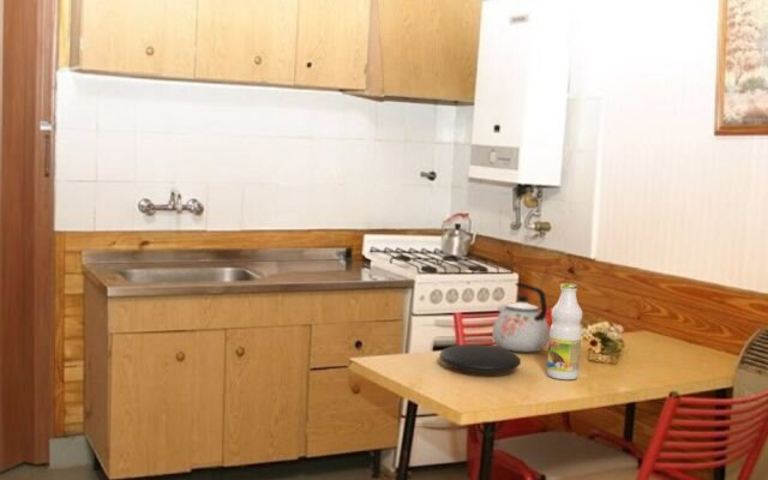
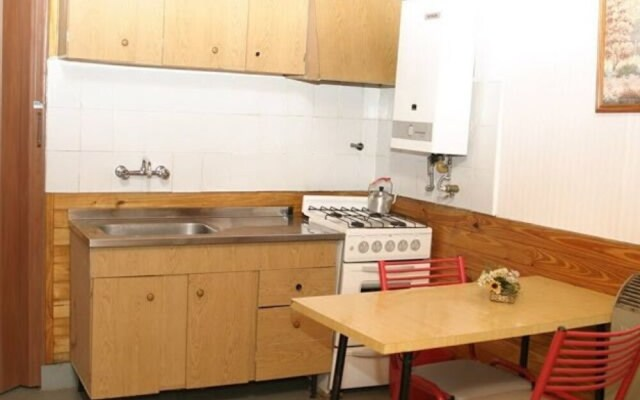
- kettle (521, 316)
- plate (480, 358)
- bottle (565, 330)
